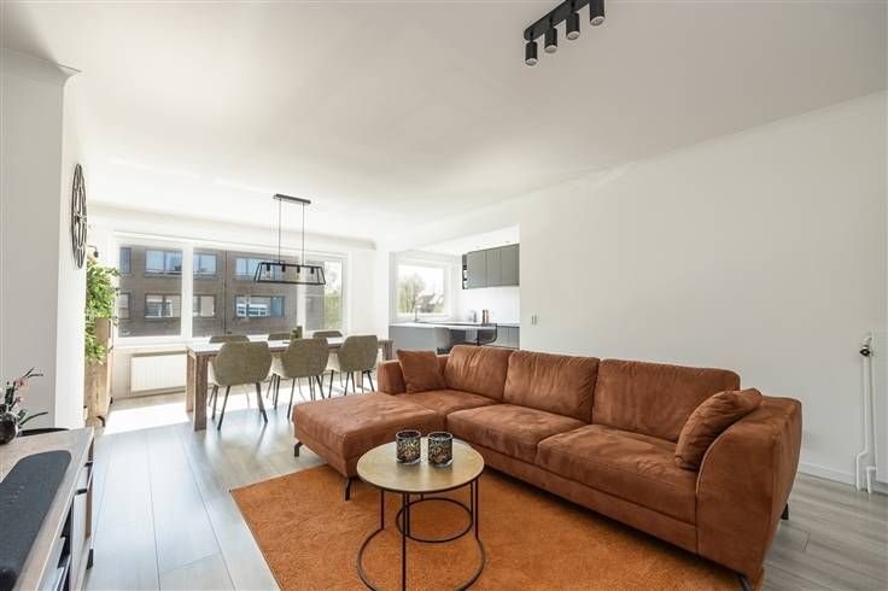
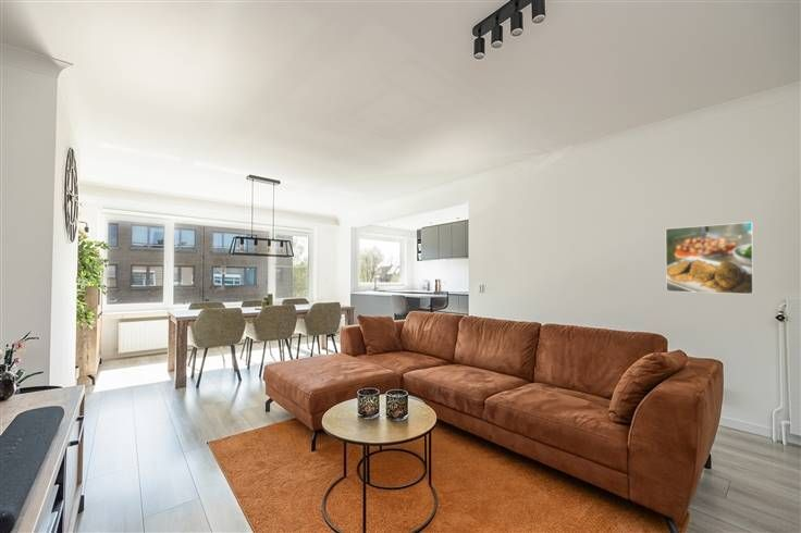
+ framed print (706, 259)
